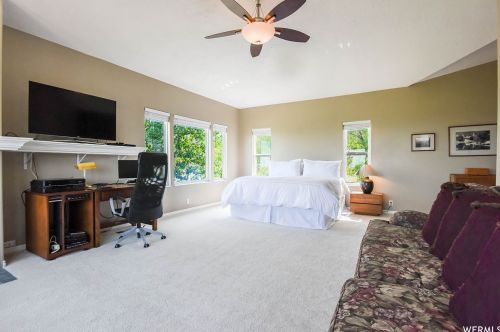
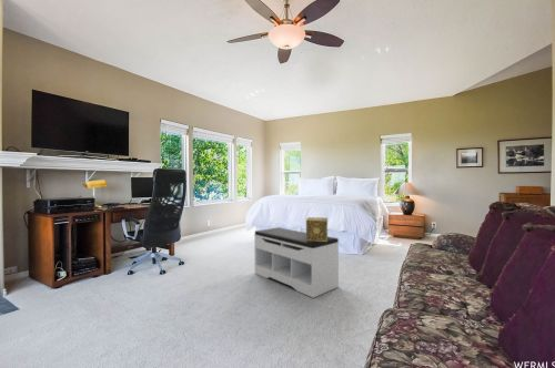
+ bench (293, 256)
+ decorative box (316, 228)
